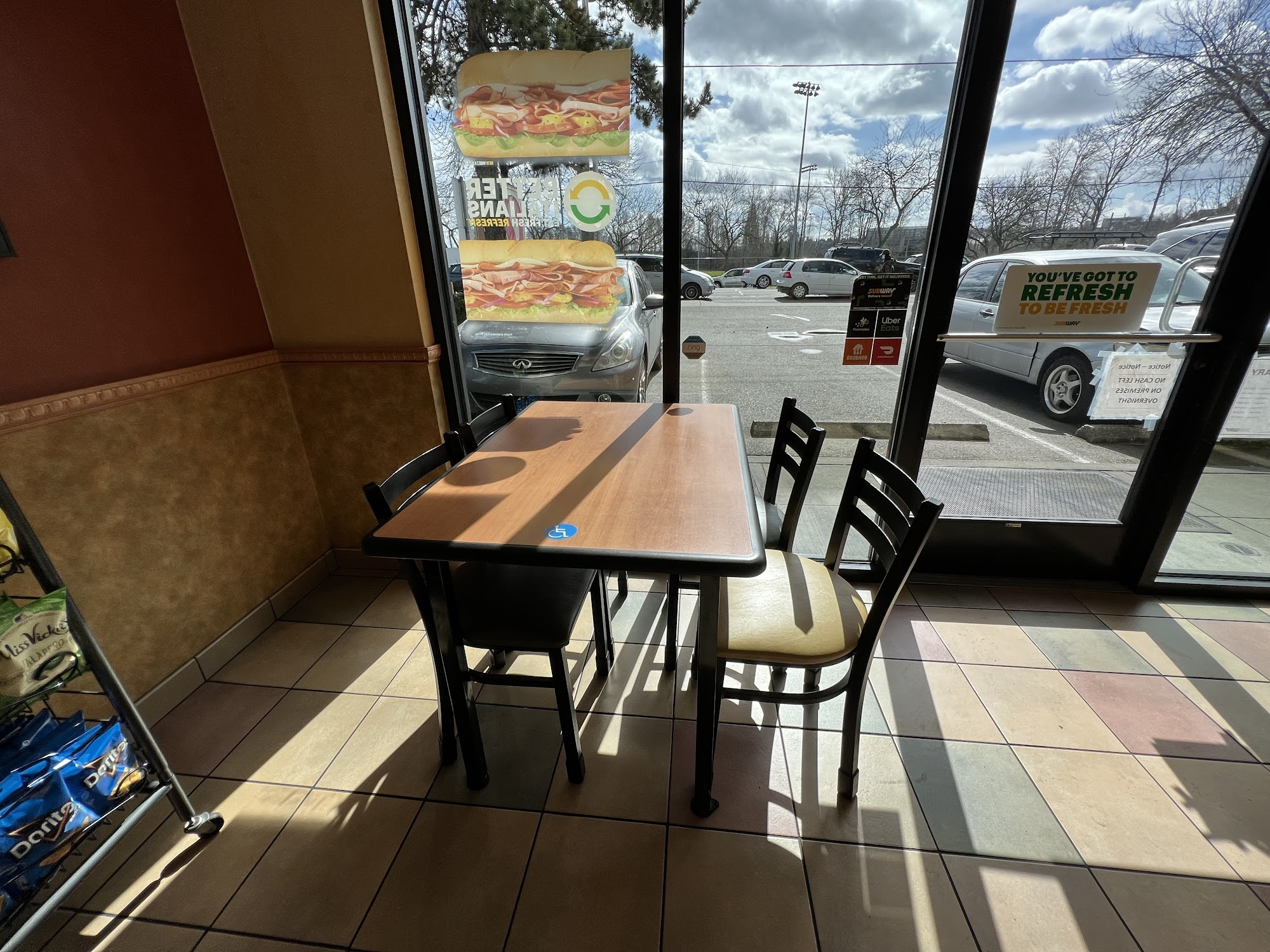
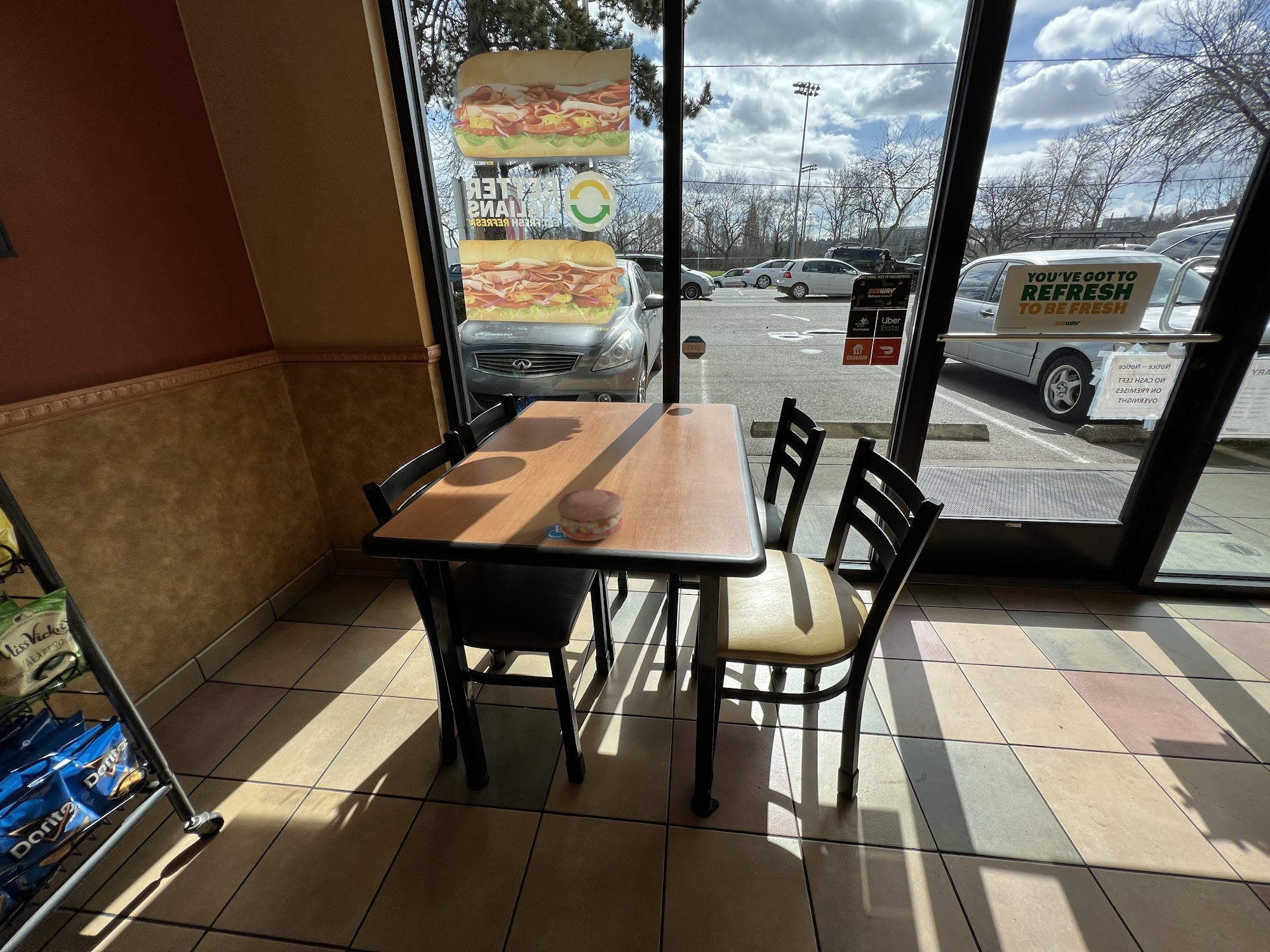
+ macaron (591, 513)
